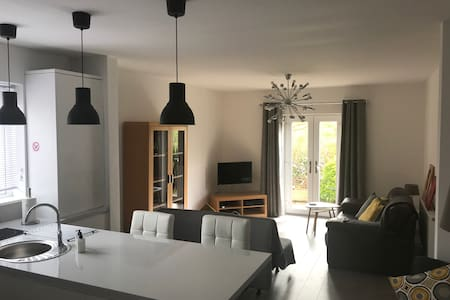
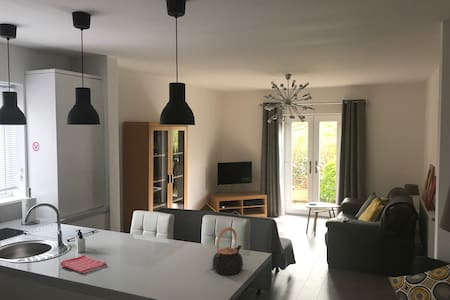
+ teapot (229, 248)
+ dish towel (83, 263)
